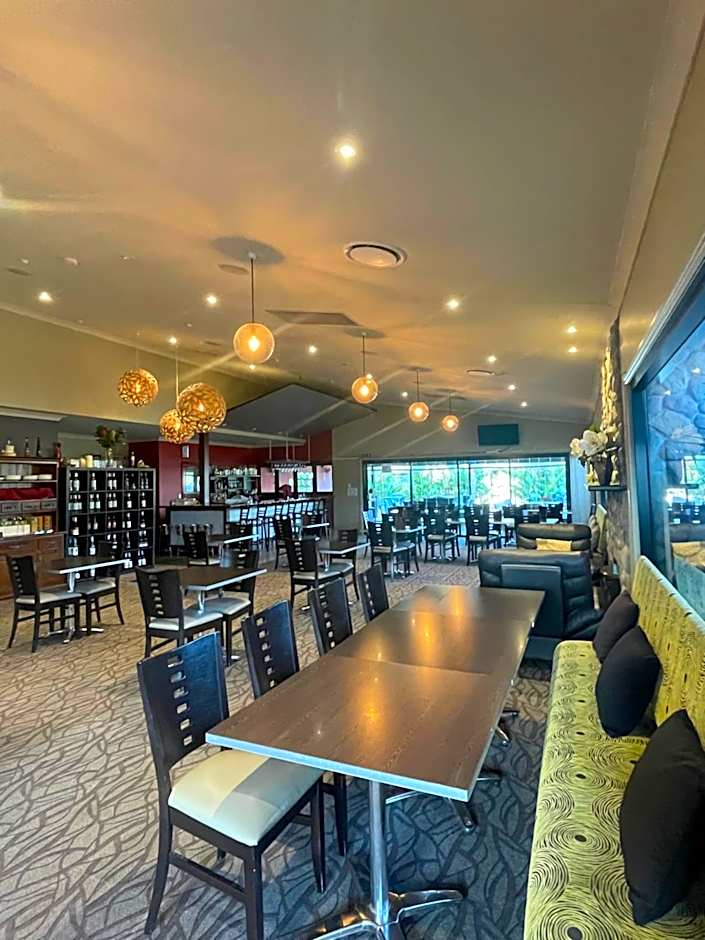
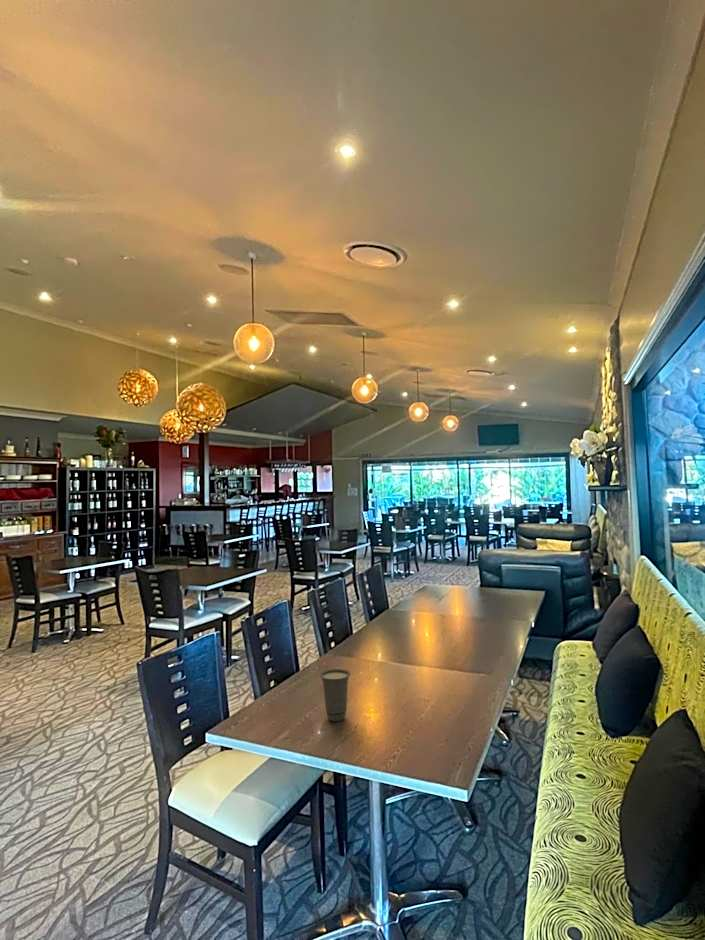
+ cup (335, 695)
